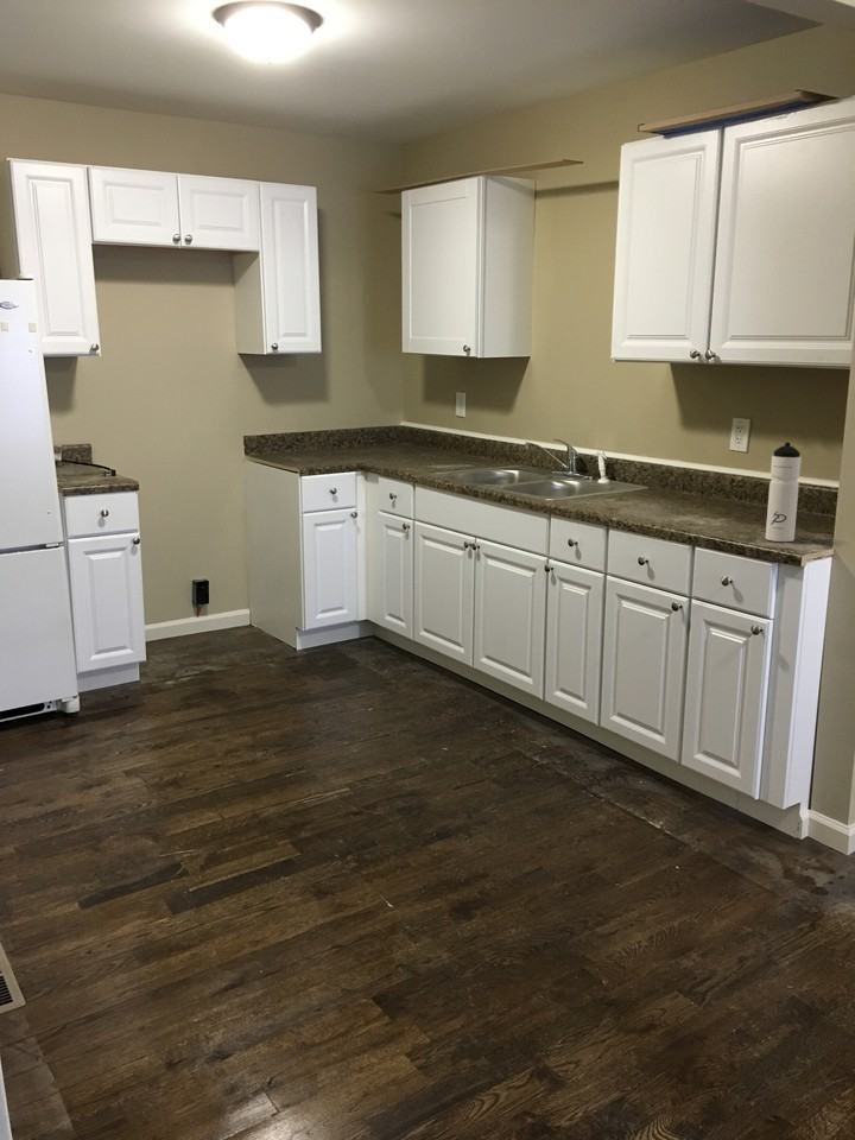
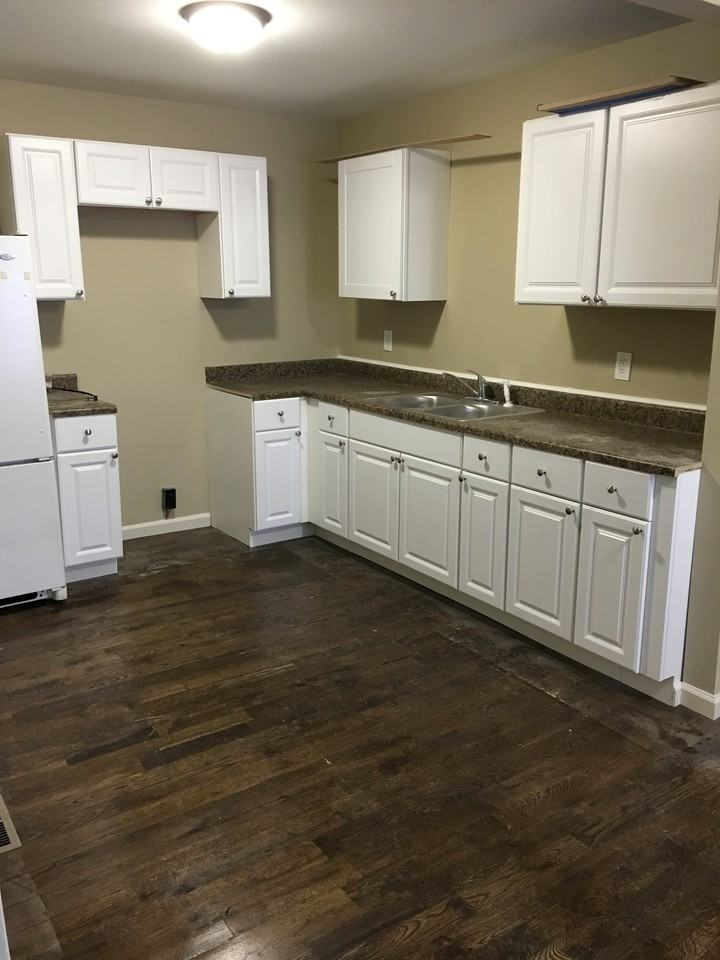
- water bottle (783, 490)
